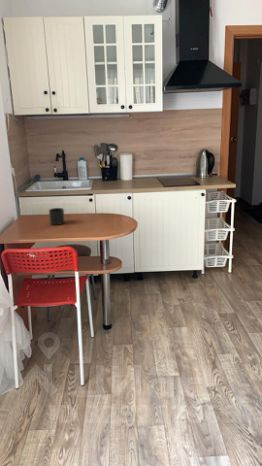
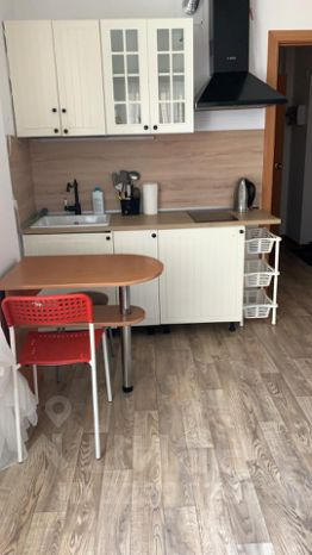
- mug (57, 215)
